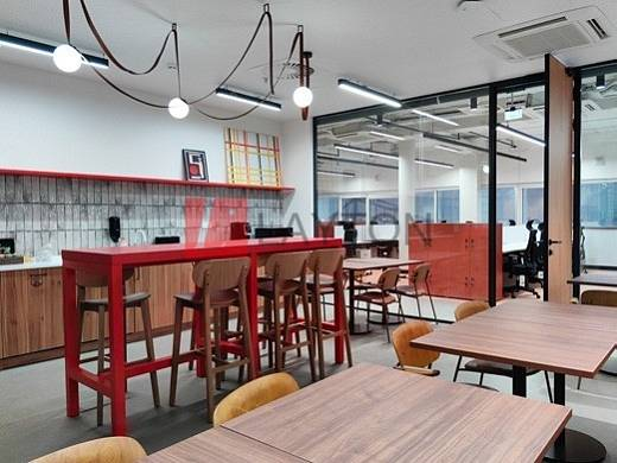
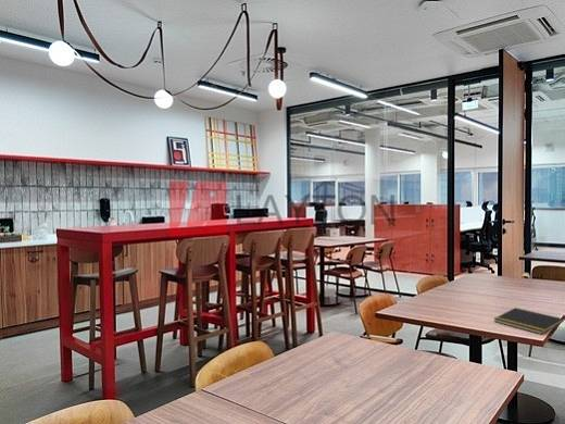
+ notepad (527, 320)
